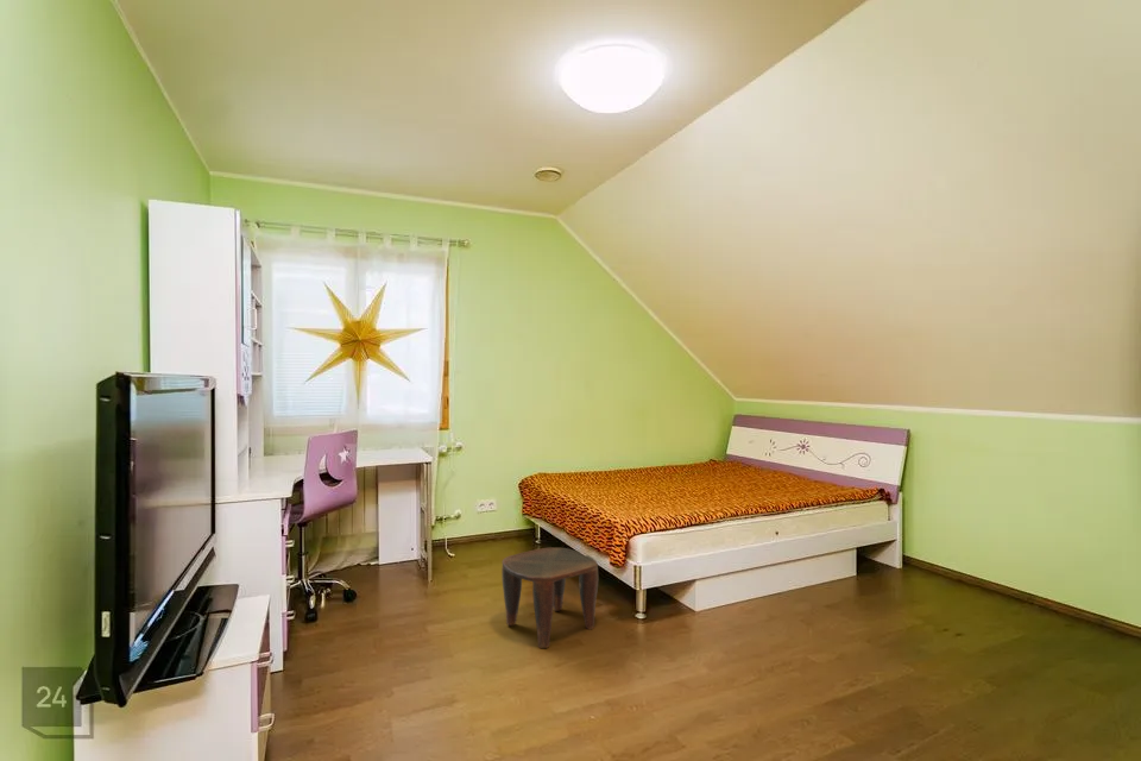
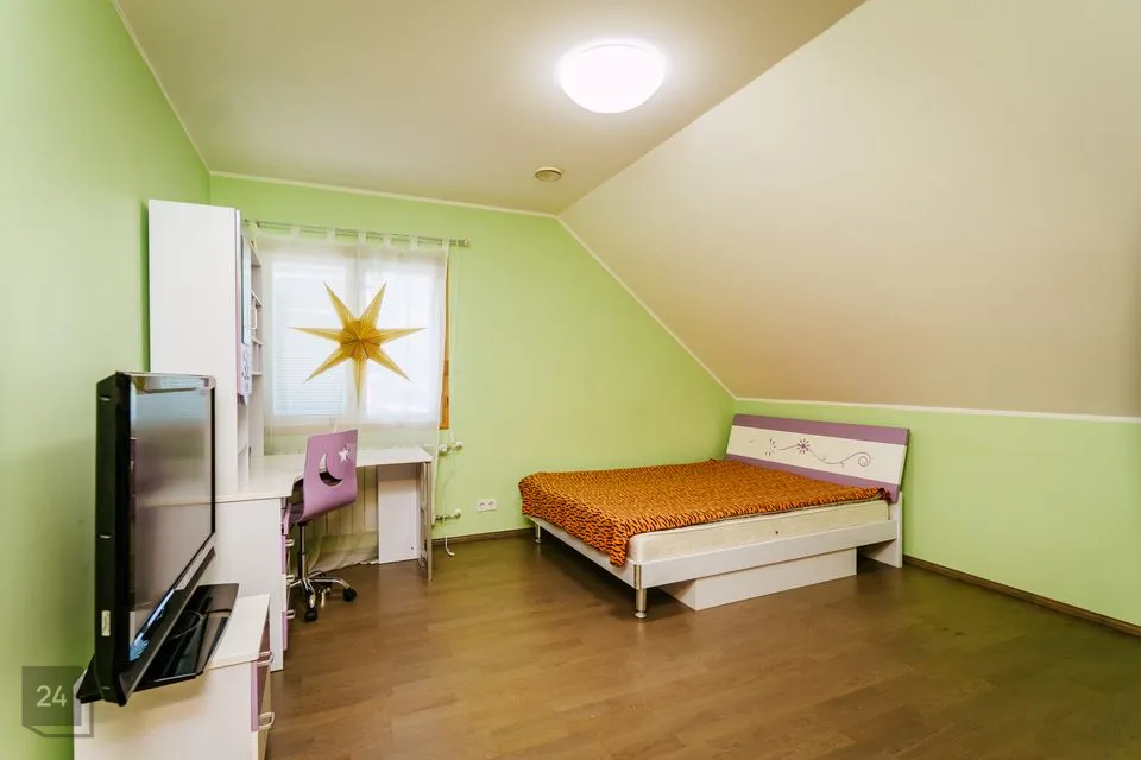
- stool (549, 592)
